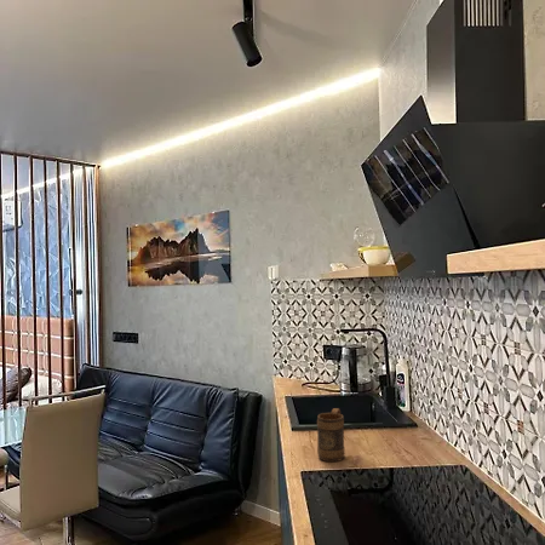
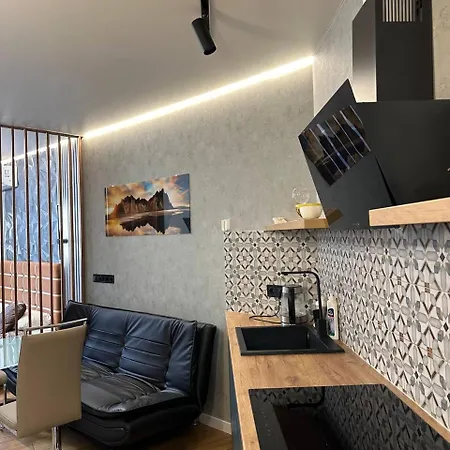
- mug (333, 432)
